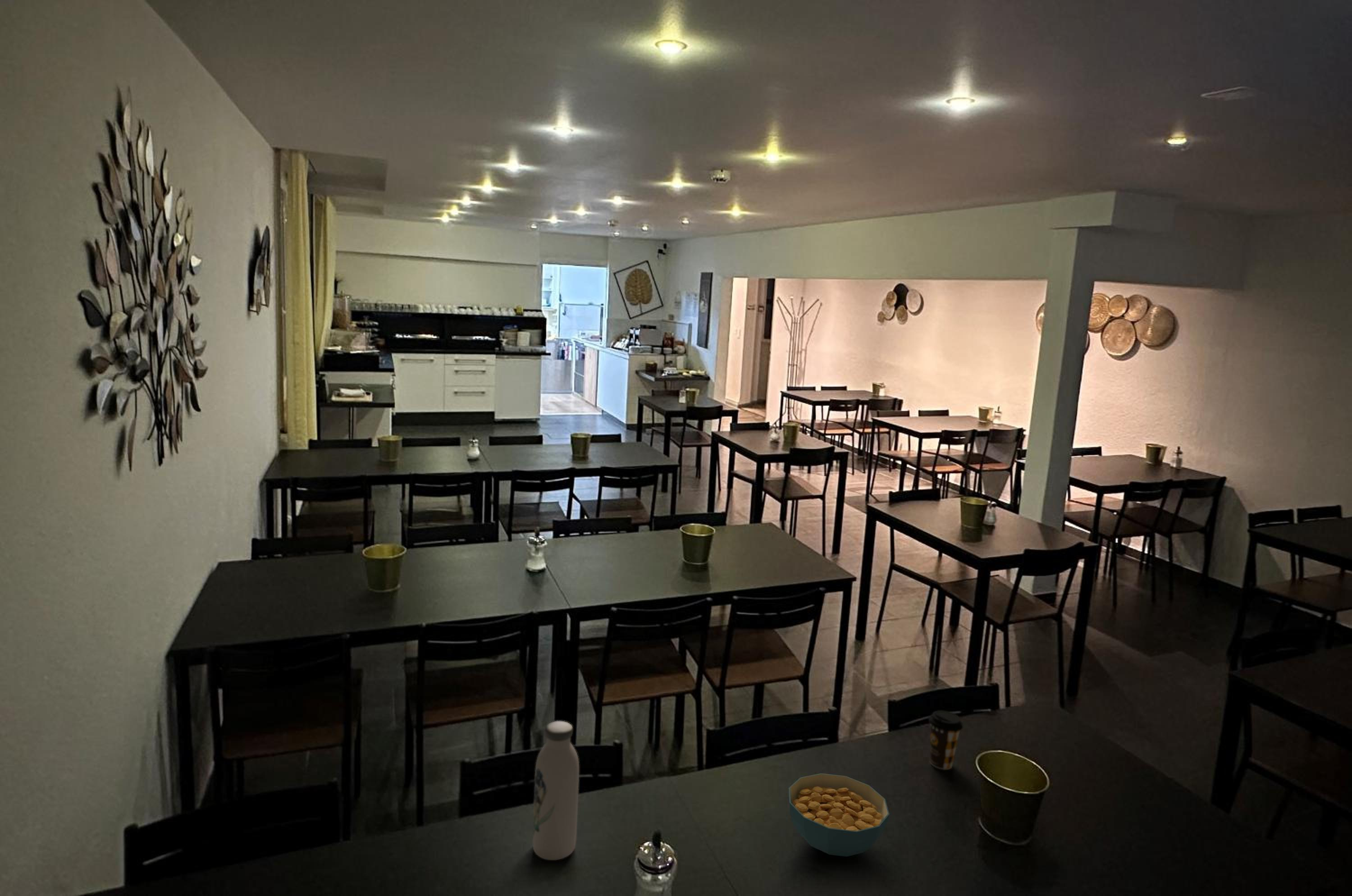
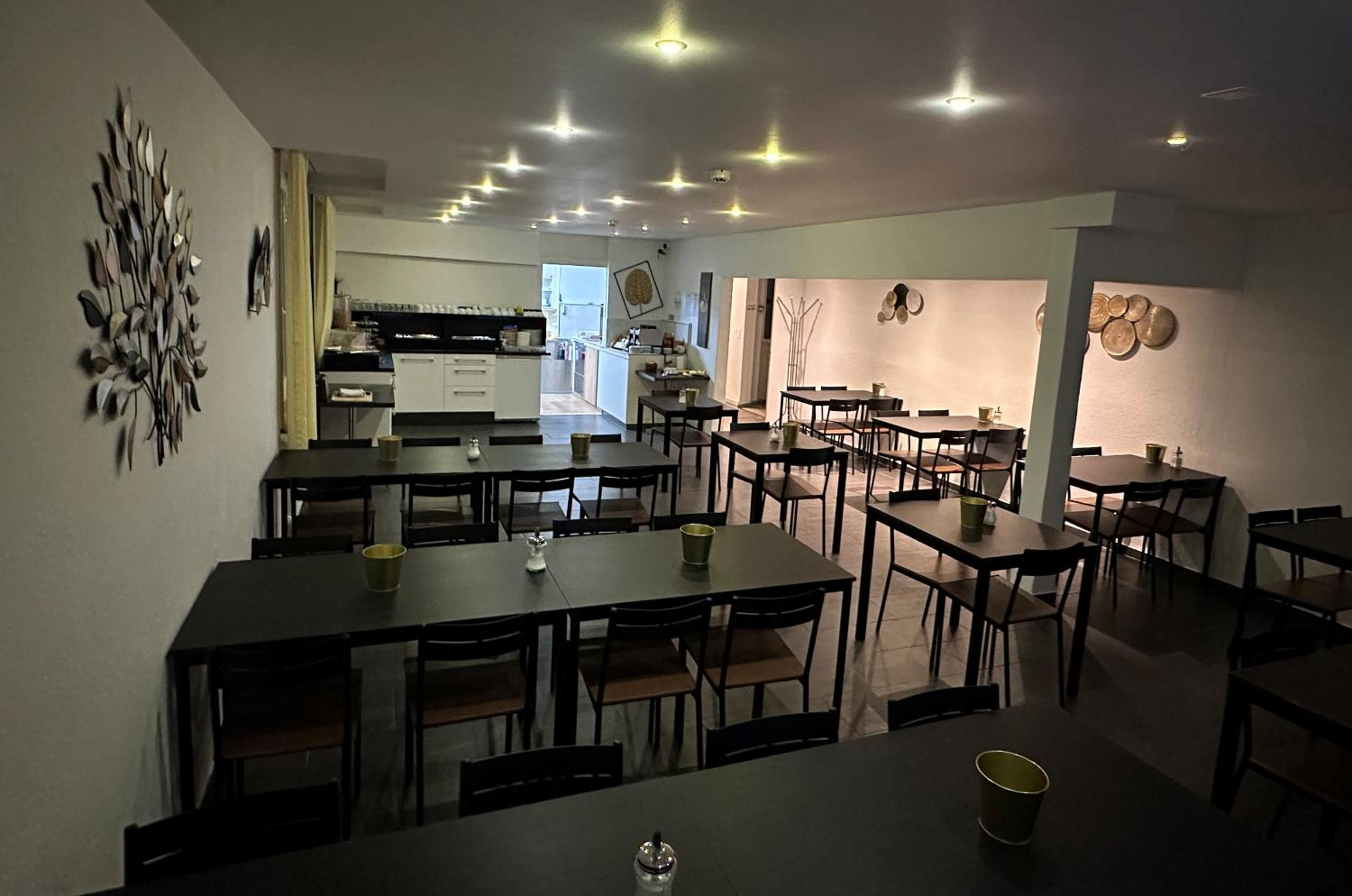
- cereal bowl (836, 823)
- coffee cup (944, 740)
- water bottle (556, 787)
